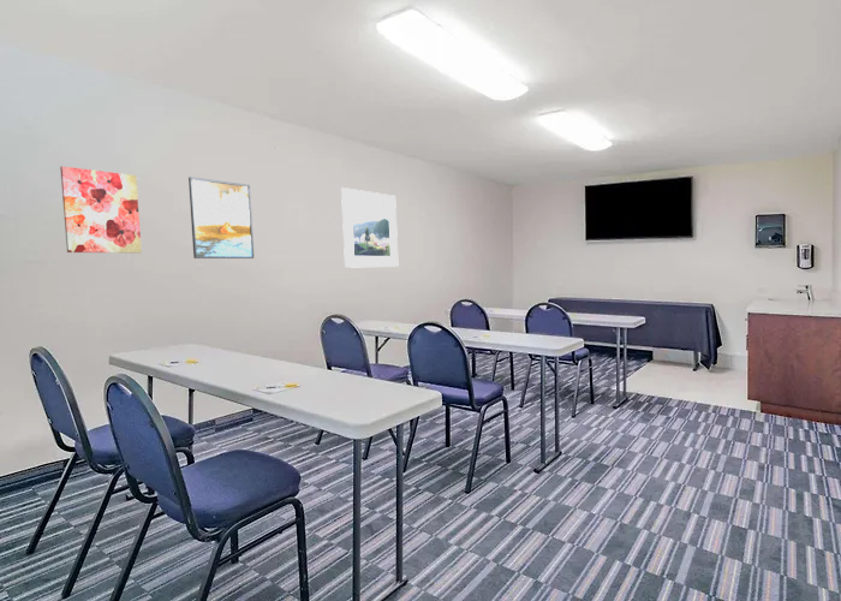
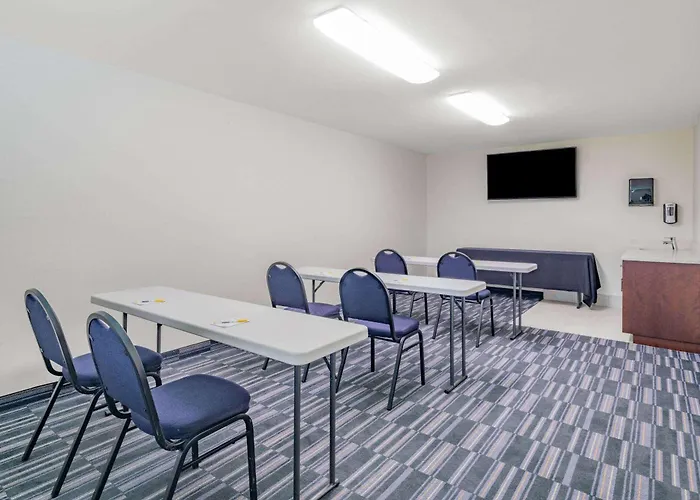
- wall art (102, 212)
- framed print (222, 220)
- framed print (371, 230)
